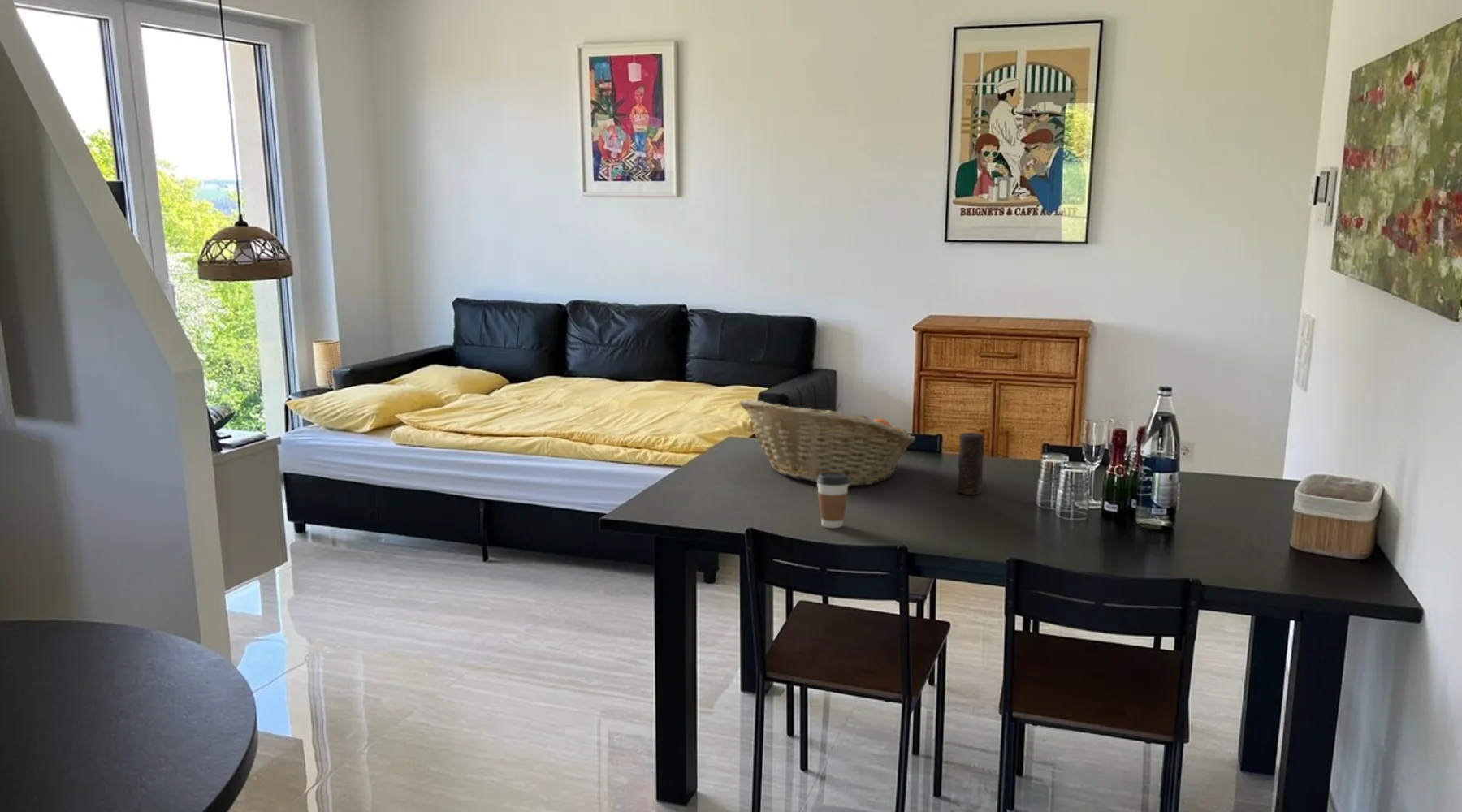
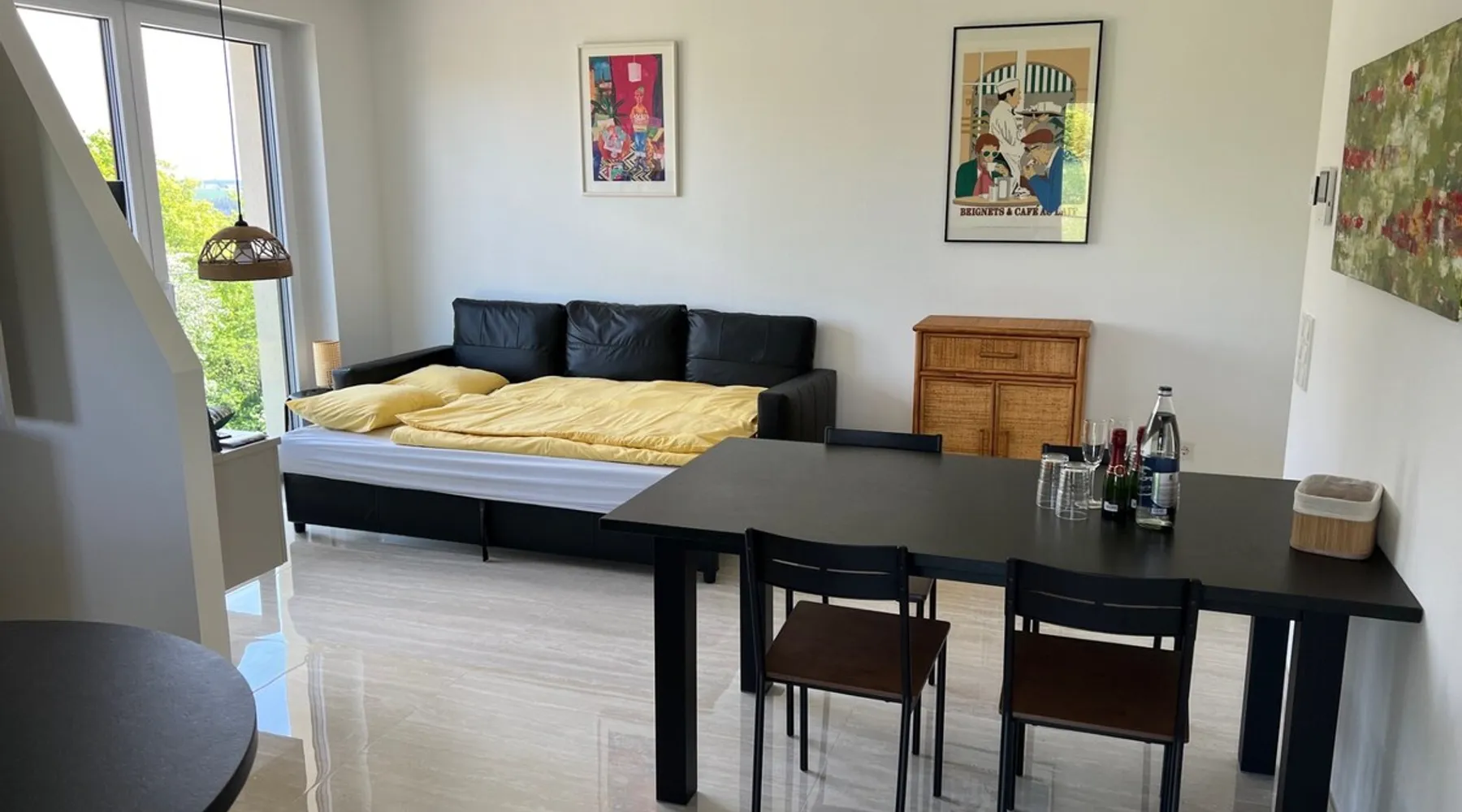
- coffee cup (833, 499)
- candle (970, 463)
- fruit basket (825, 435)
